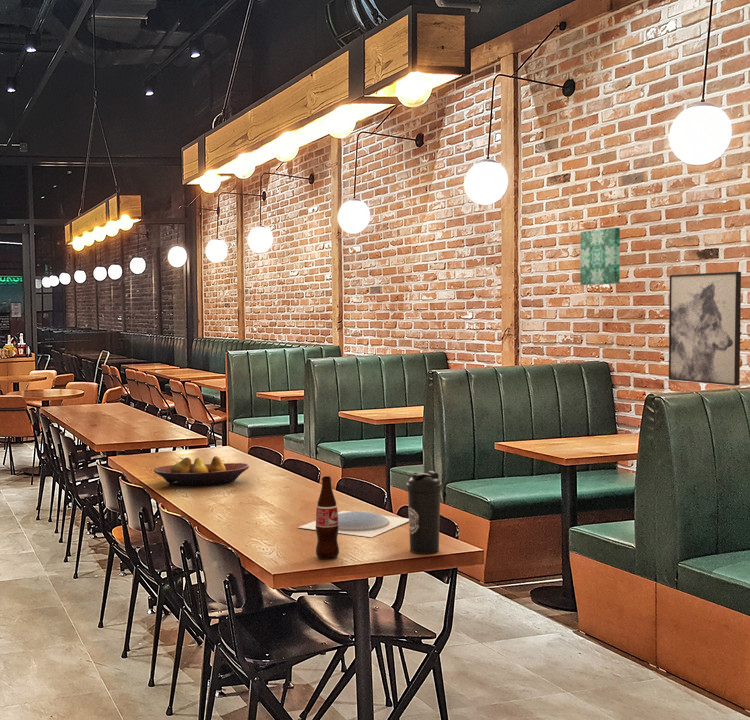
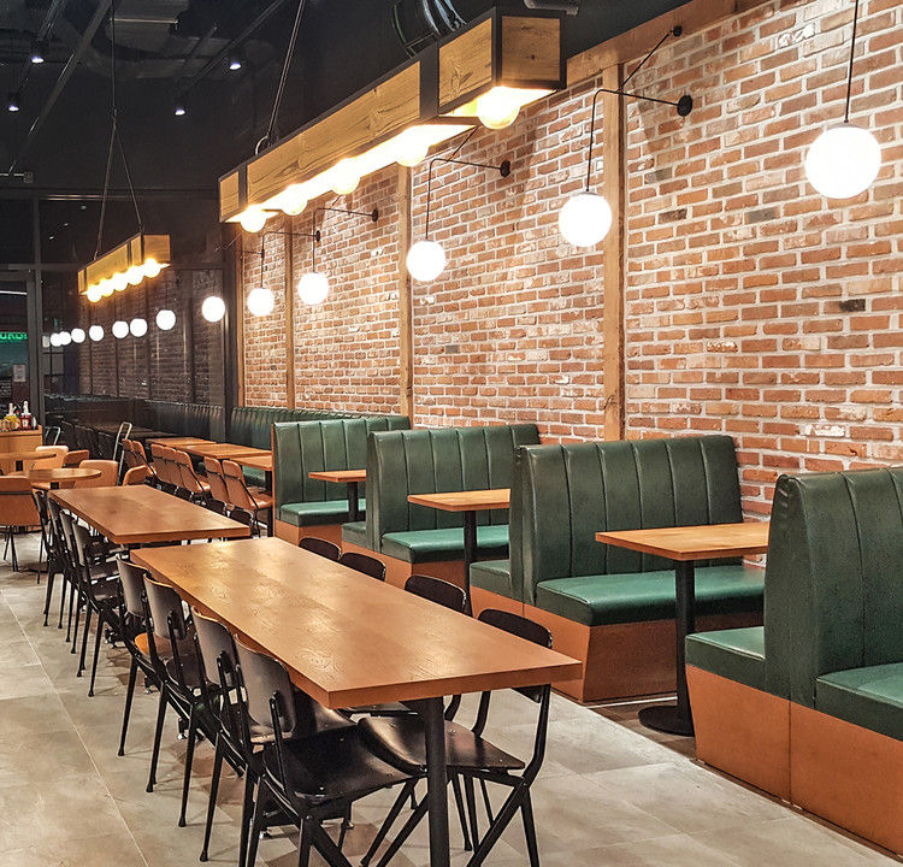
- water bottle (424, 511)
- fruit bowl (202, 469)
- bottle (327, 516)
- wall art (599, 257)
- wall art (703, 328)
- plate (356, 519)
